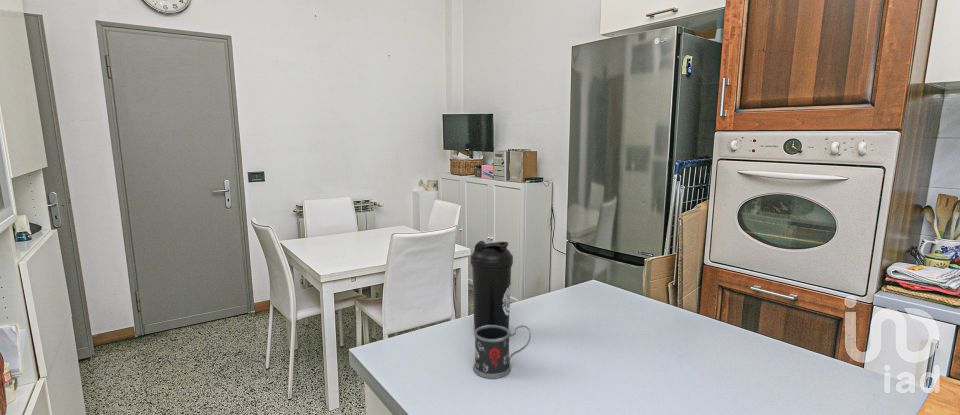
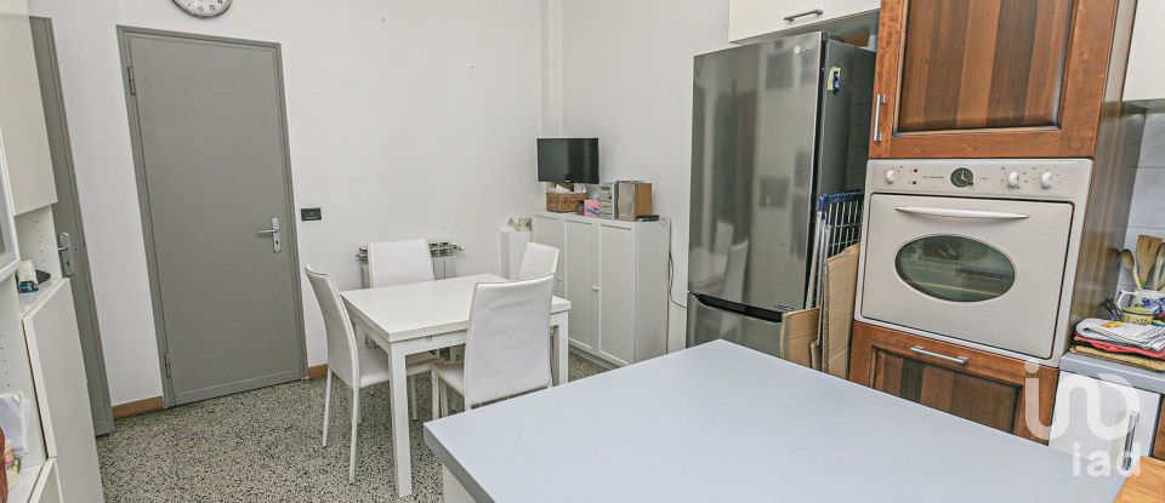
- mug (501, 347)
- water bottle (491, 288)
